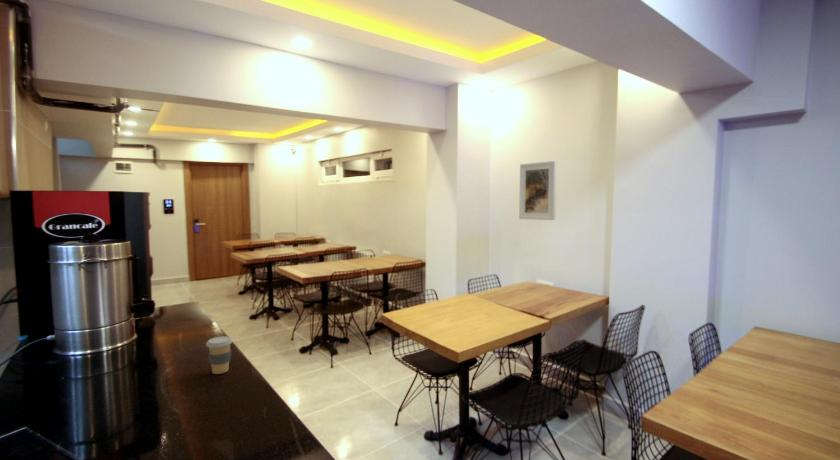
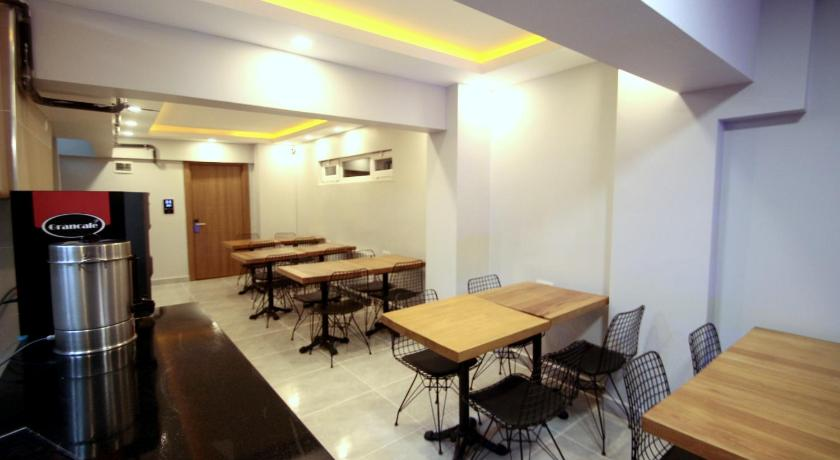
- coffee cup (219, 355)
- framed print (537, 191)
